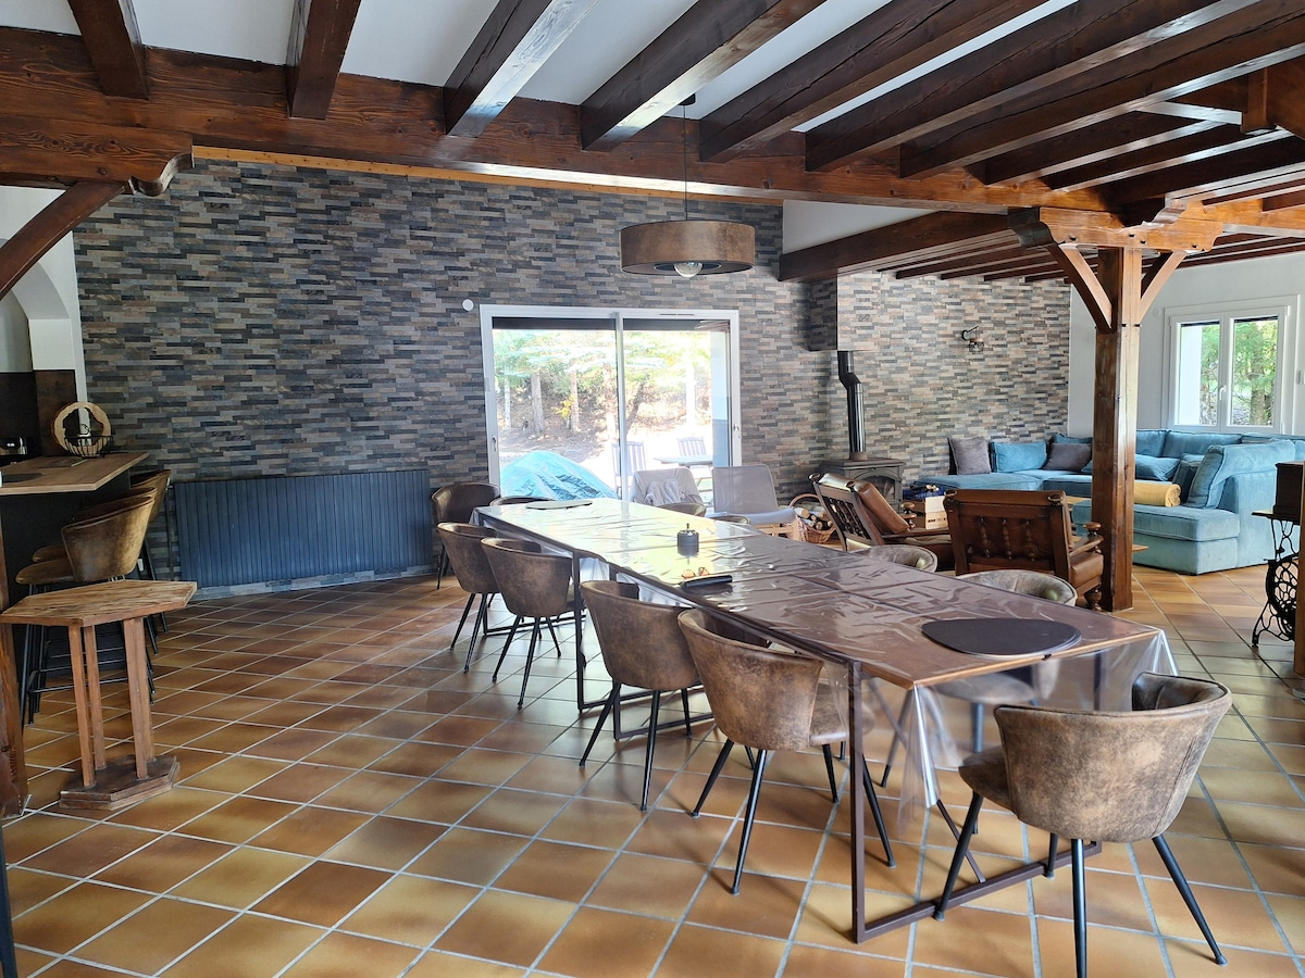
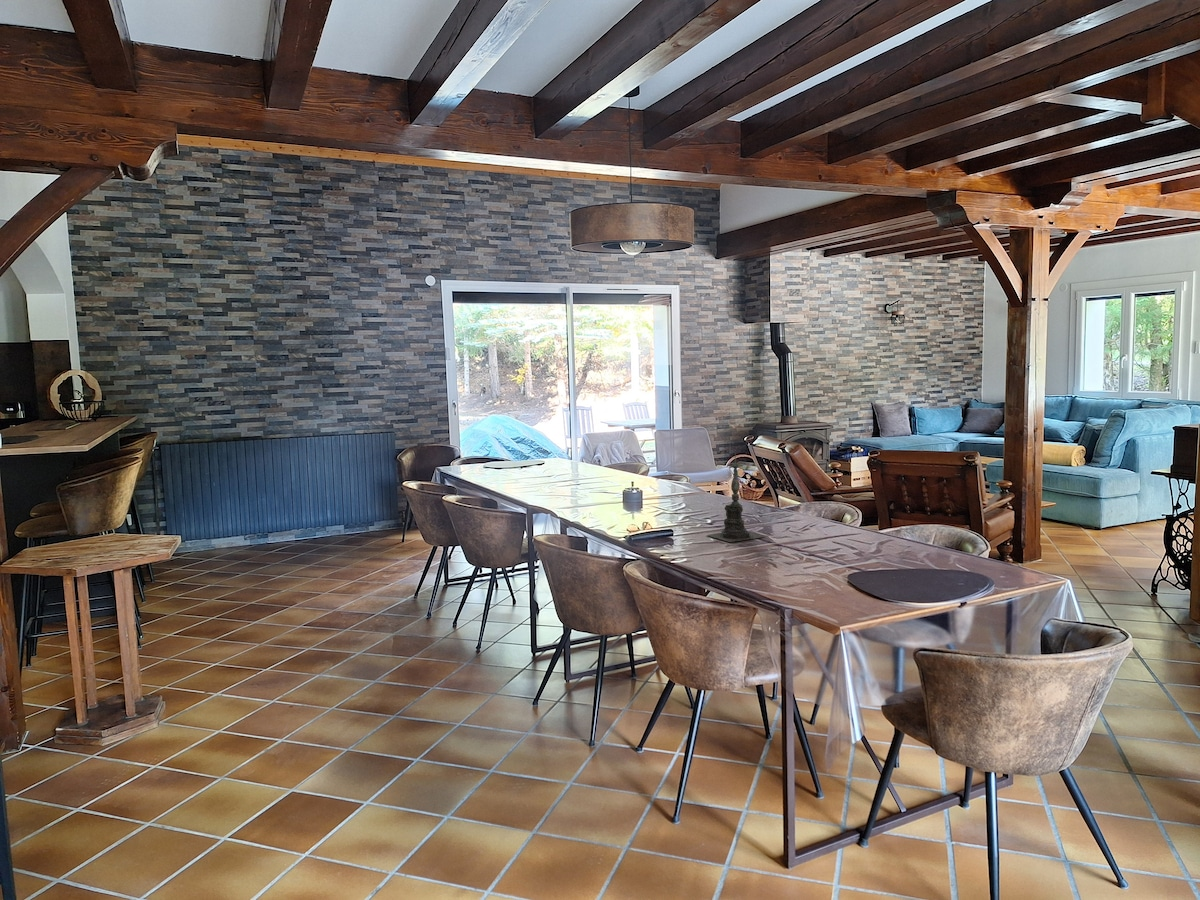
+ candle holder (735, 494)
